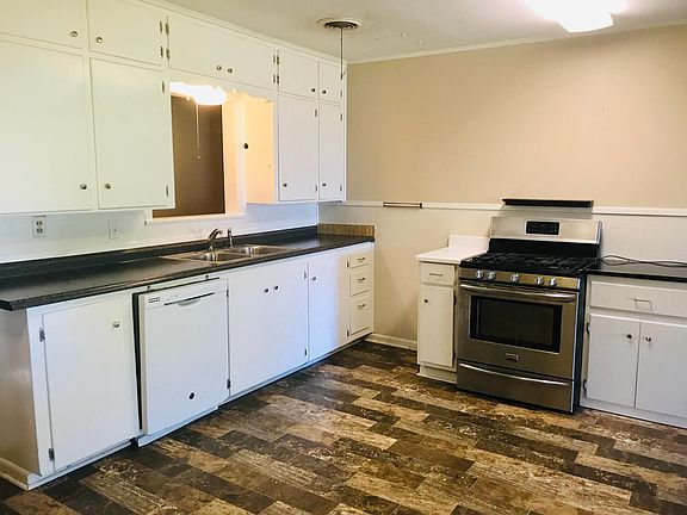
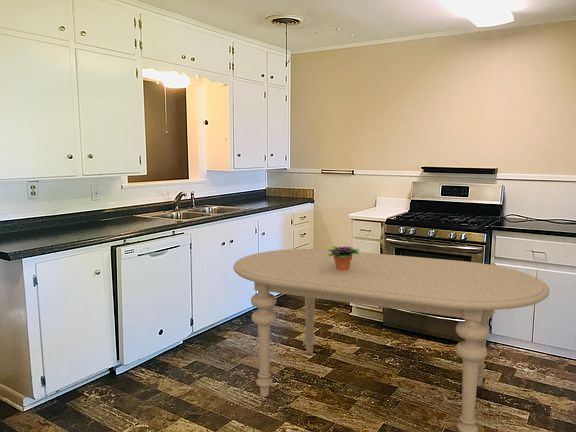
+ dining table (378, 306)
+ potted flower (344, 257)
